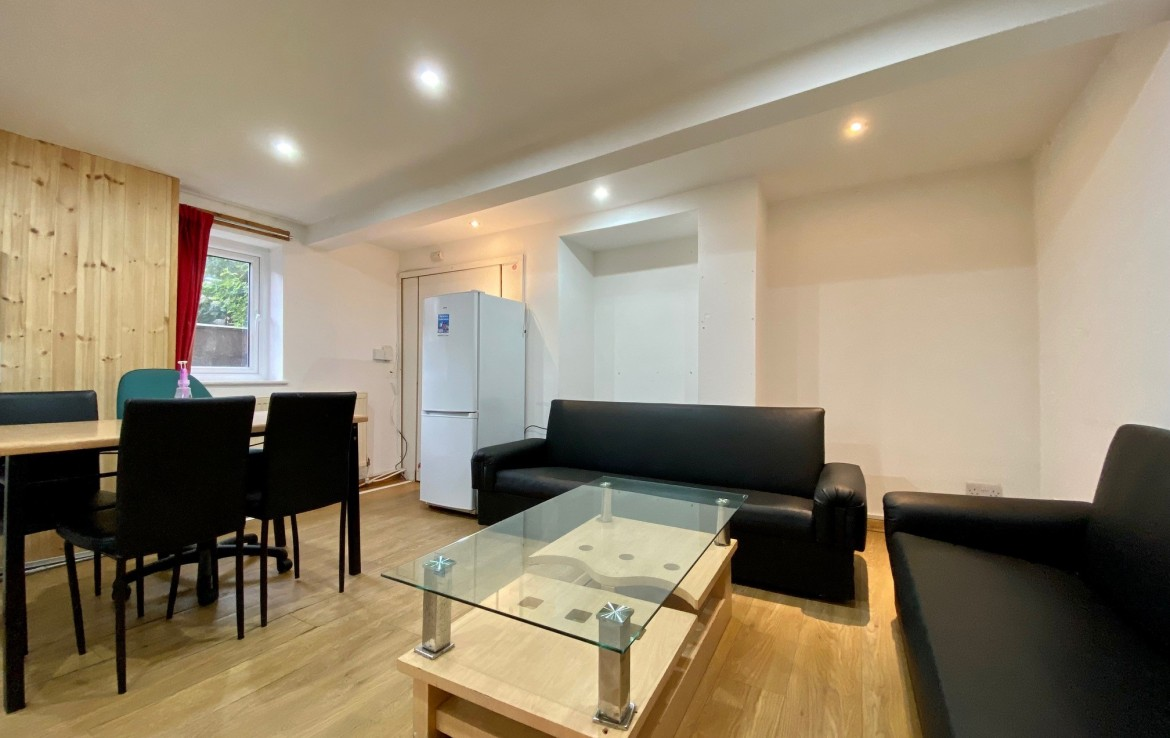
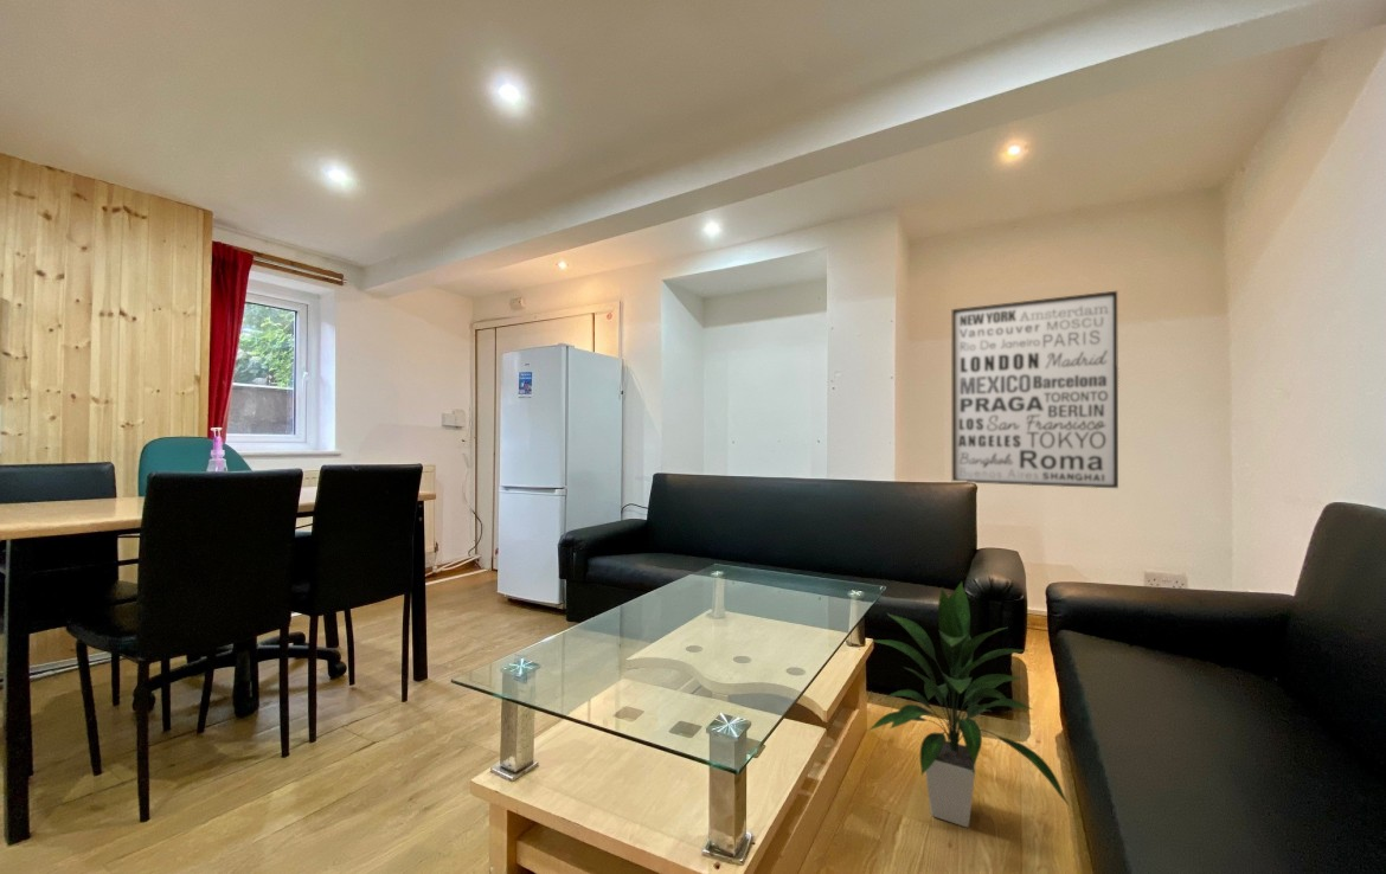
+ wall art (1028, 392)
+ indoor plant (957, 705)
